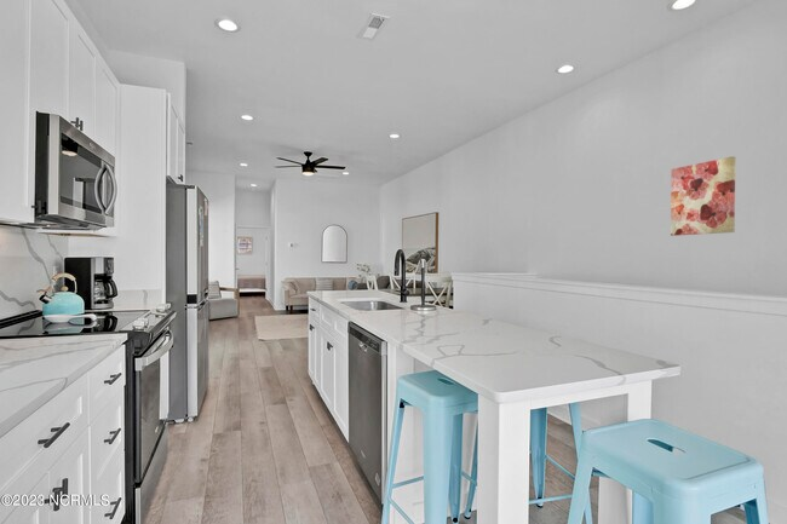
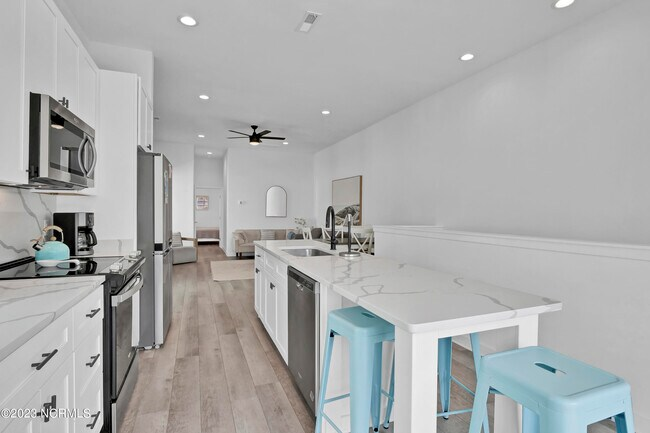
- wall art (700, 198)
